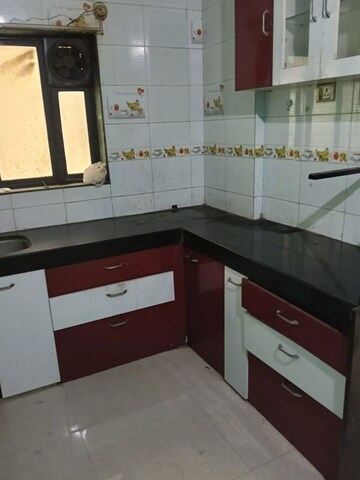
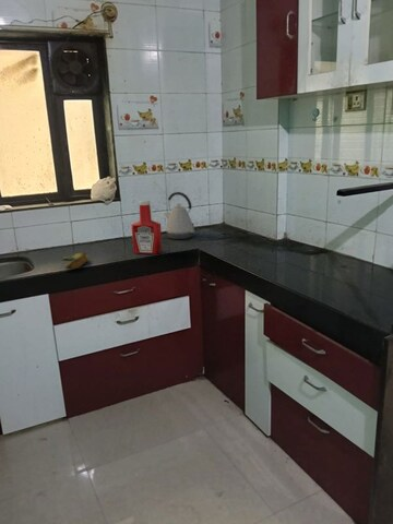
+ soap bottle (145, 226)
+ kettle (178, 214)
+ banana (69, 258)
